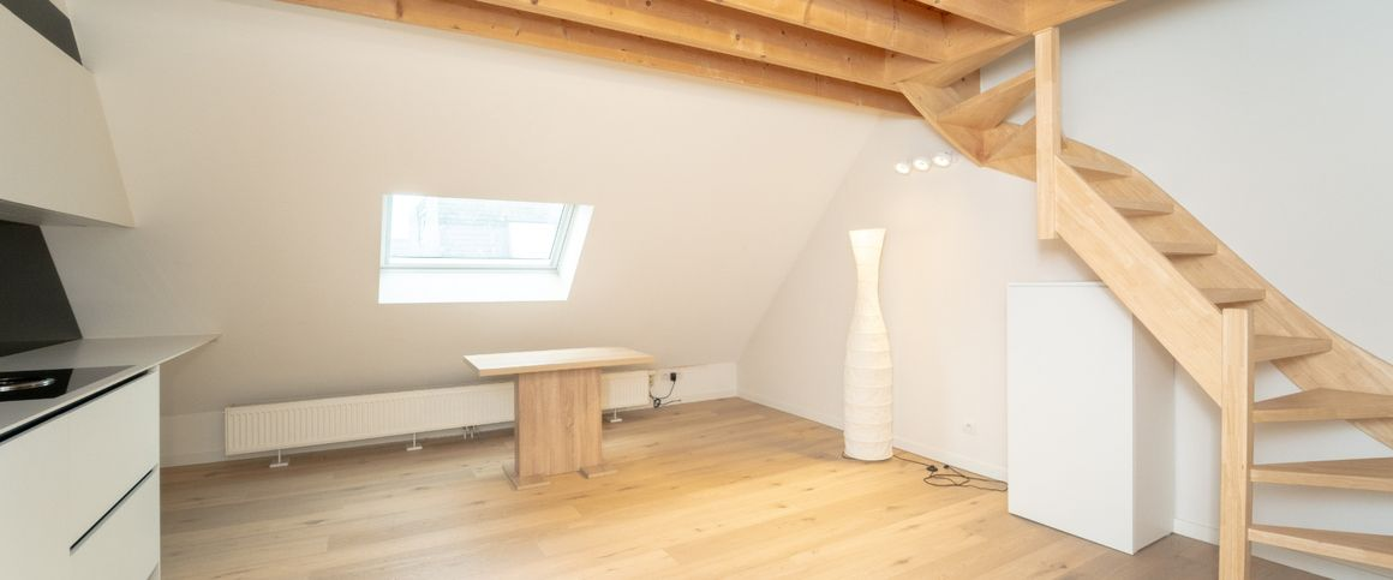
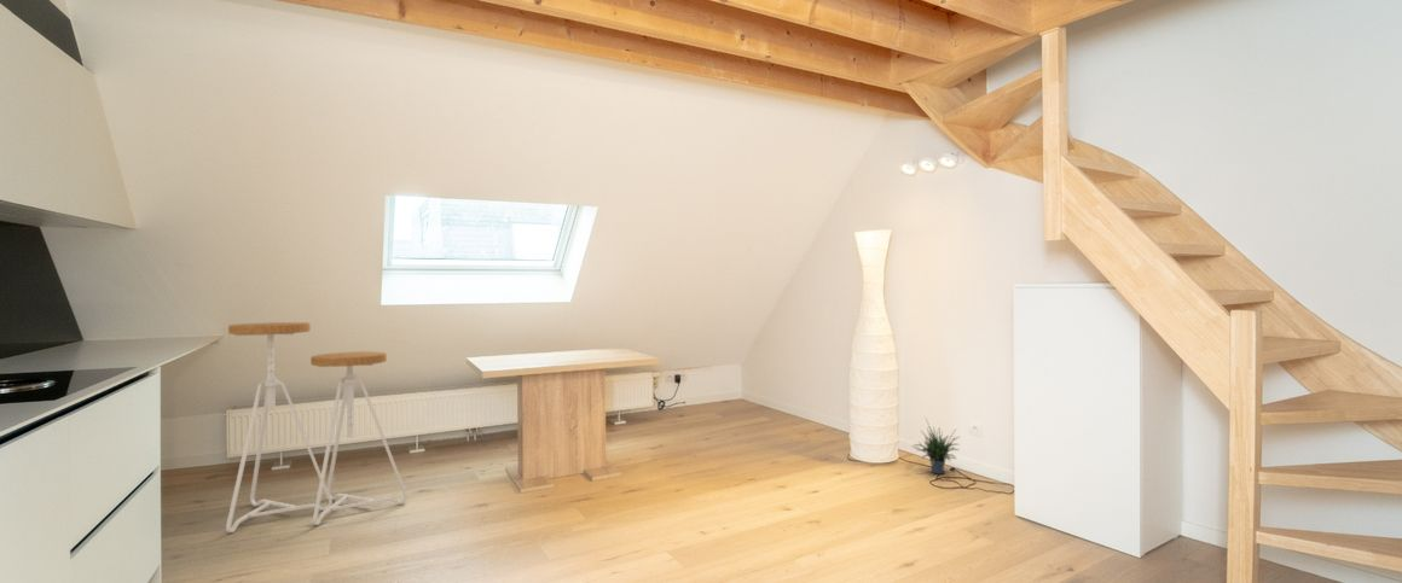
+ potted plant (939, 444)
+ bar stool (299, 420)
